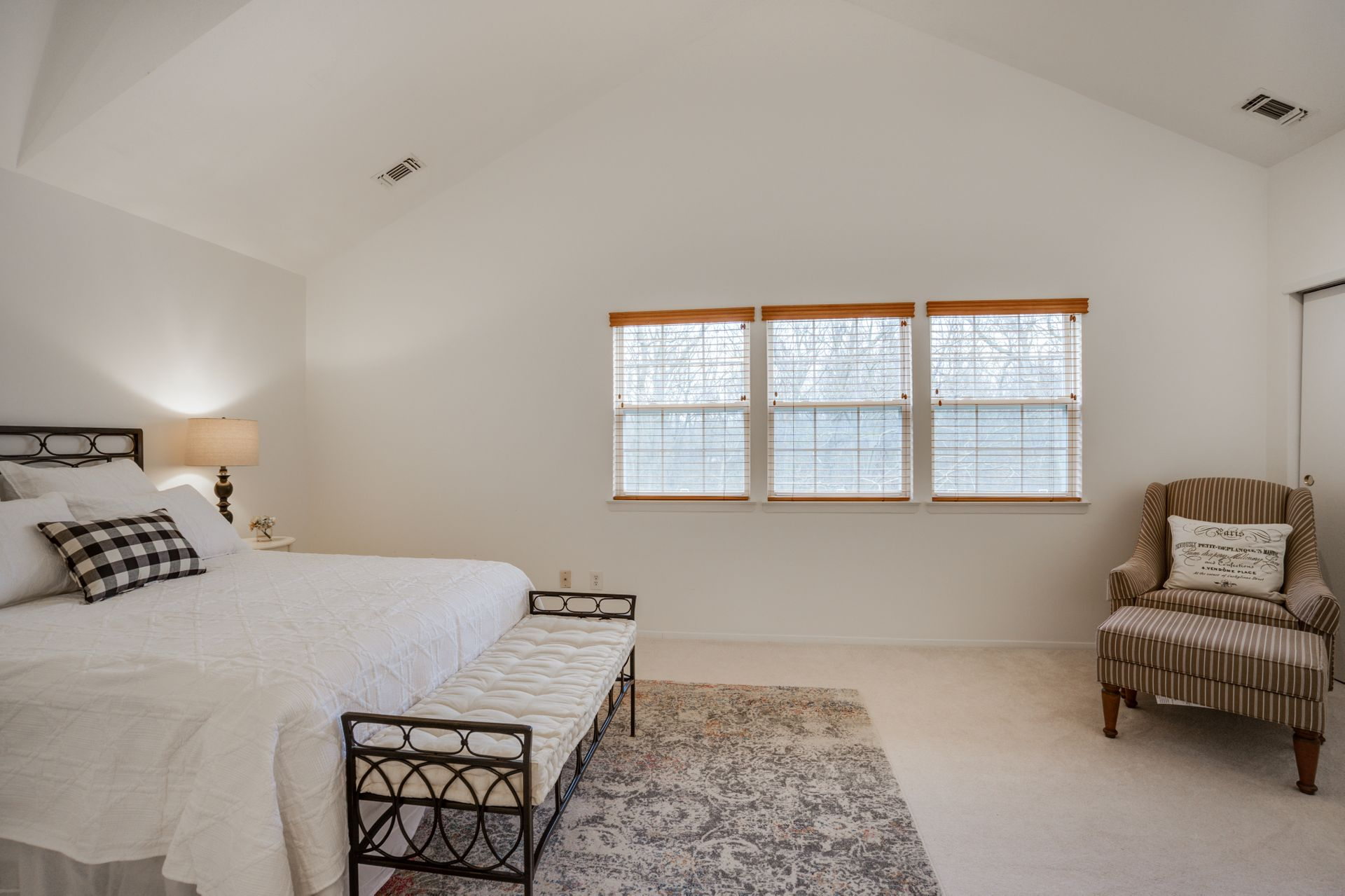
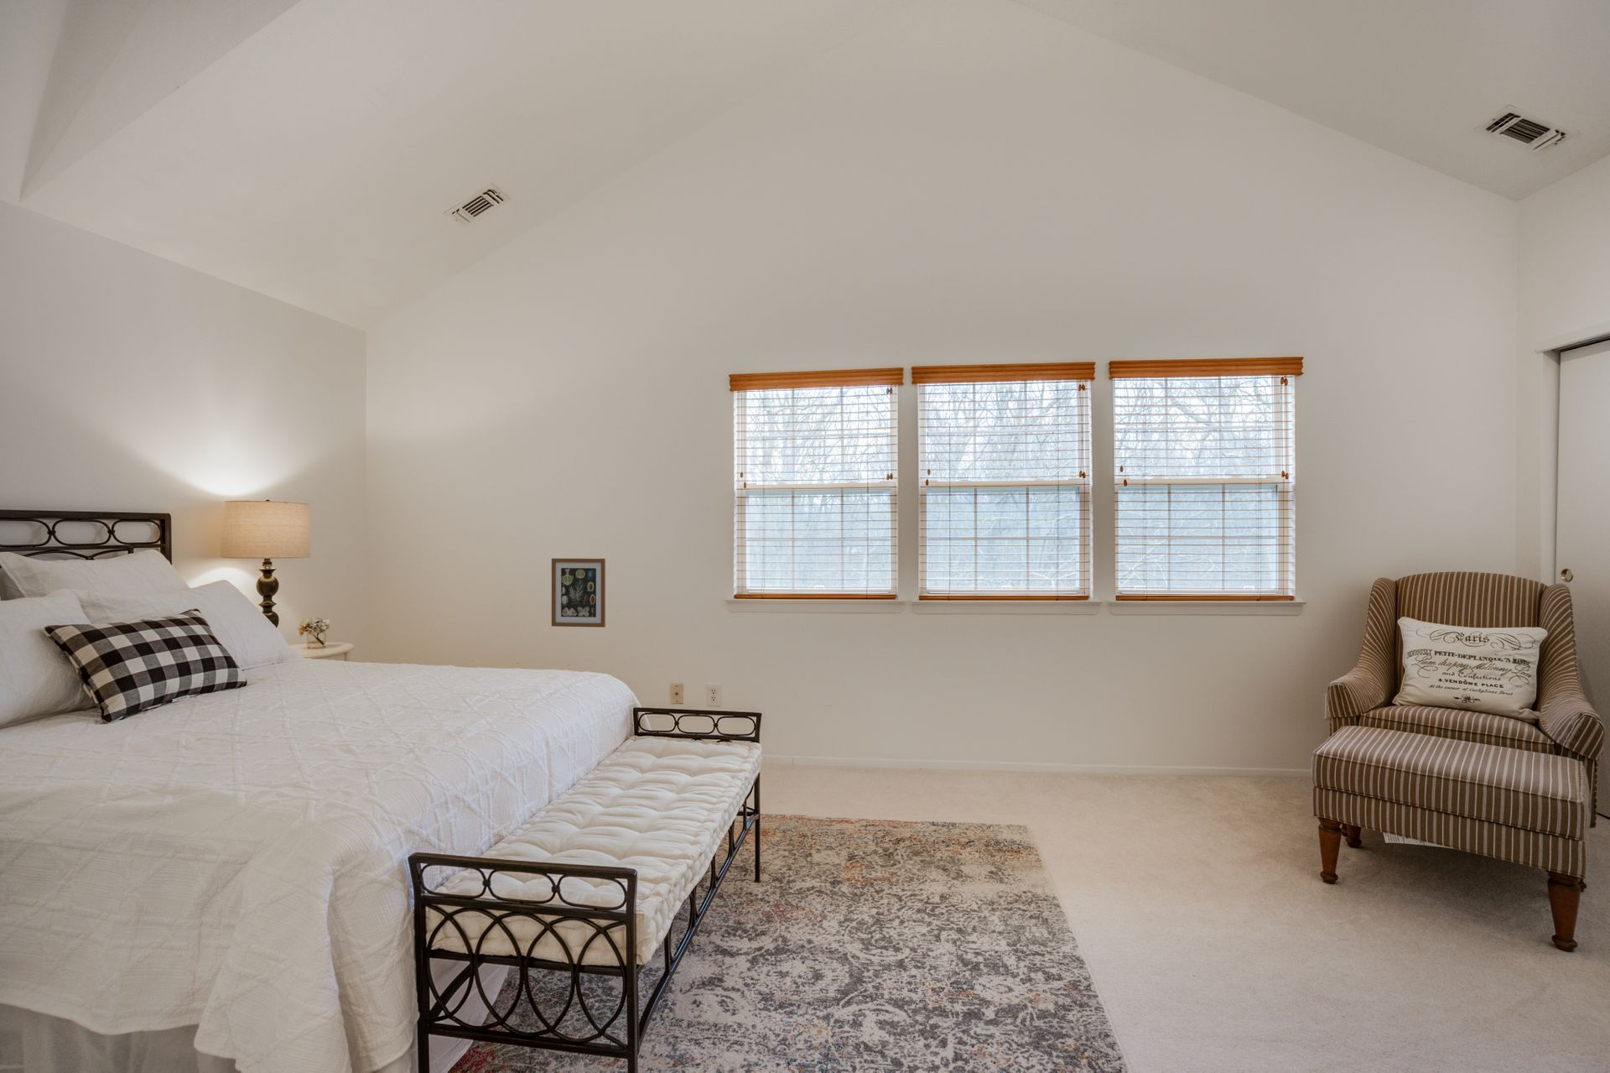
+ wall art (578, 593)
